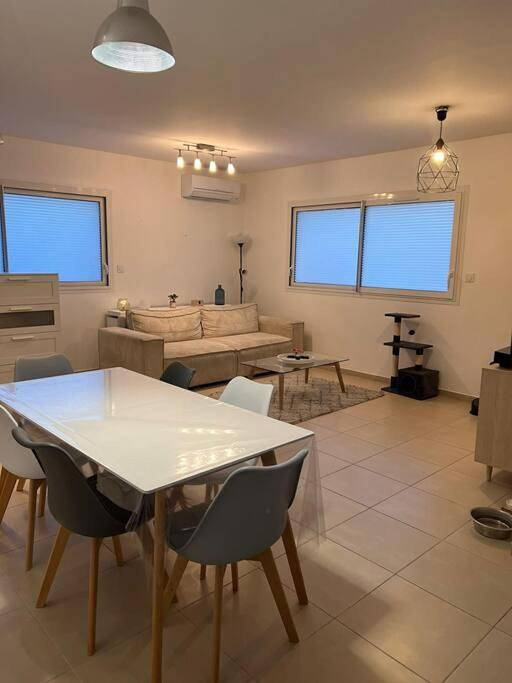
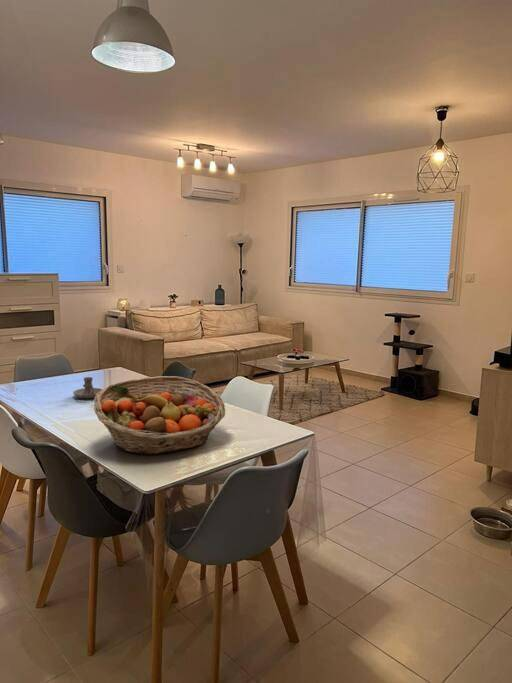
+ fruit basket (161, 413)
+ candle holder (89, 387)
